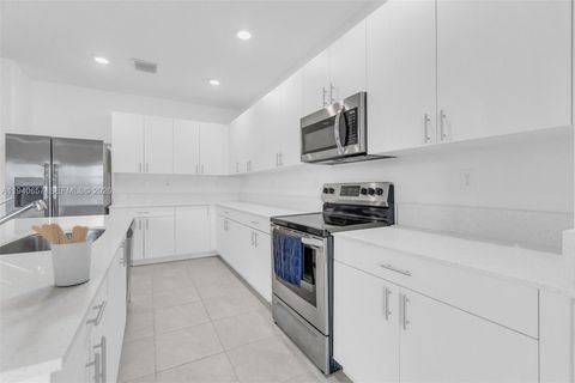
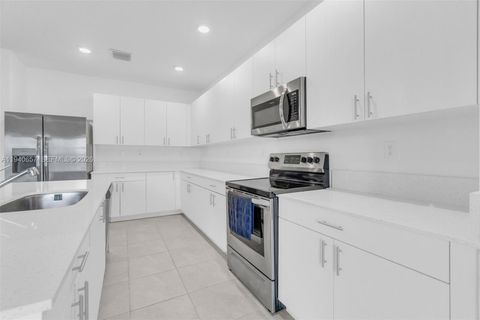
- utensil holder (63, 251)
